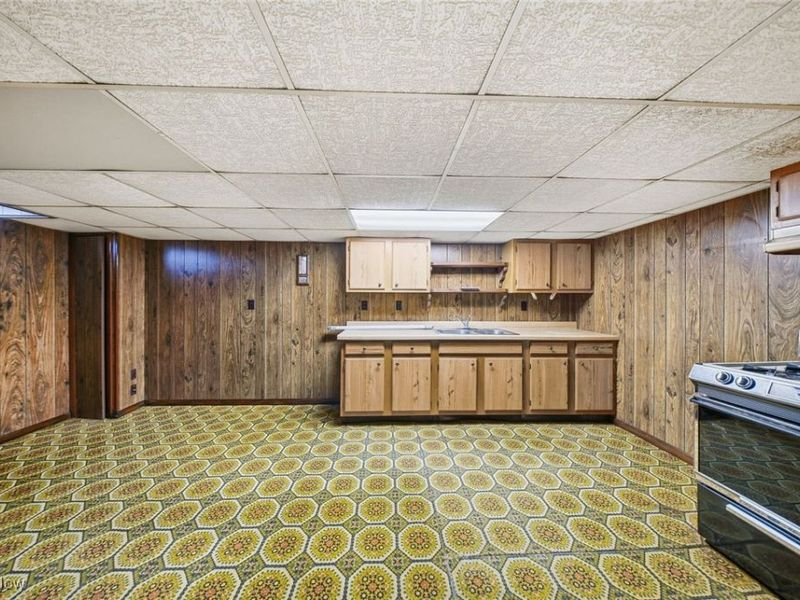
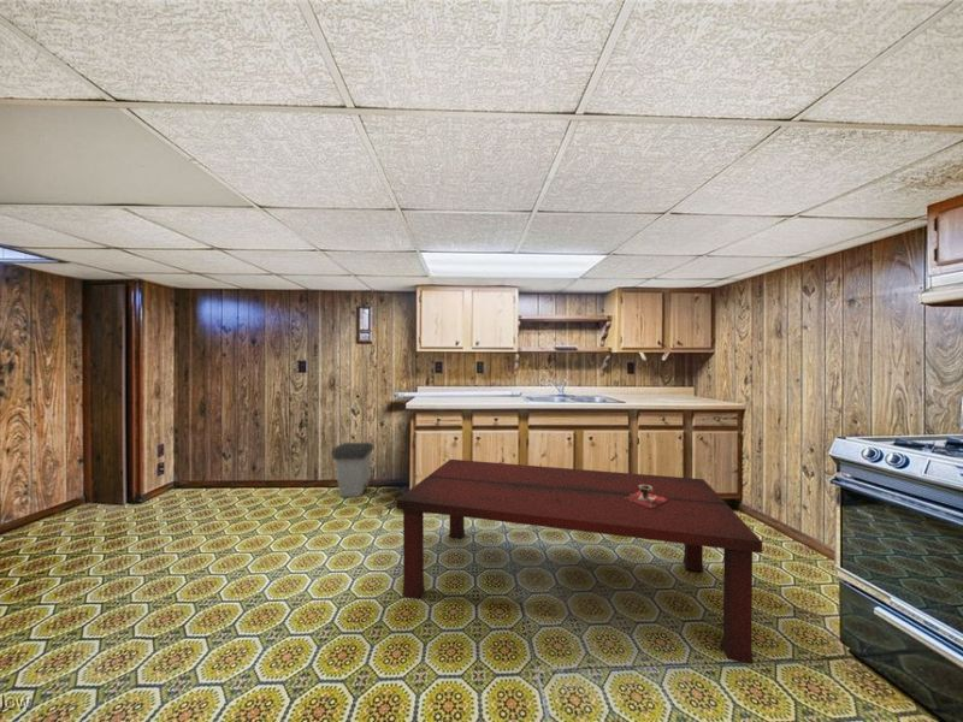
+ trash can (353, 468)
+ decorative bowl (646, 492)
+ dining table (562, 528)
